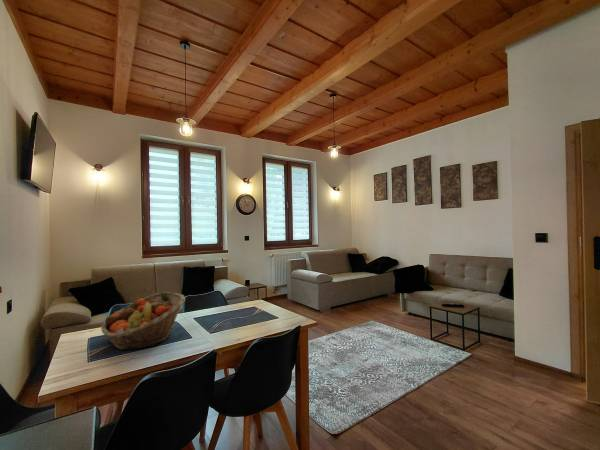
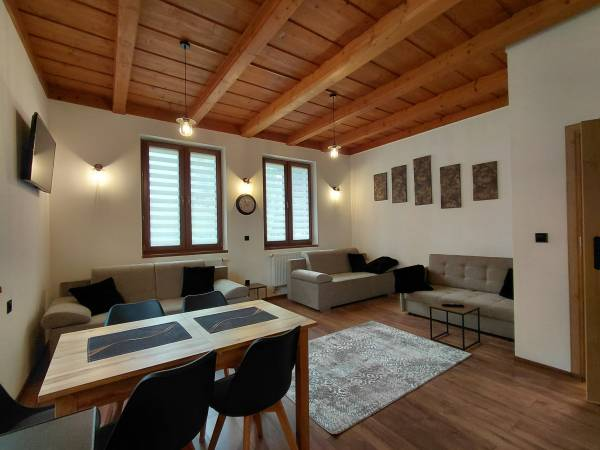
- fruit basket (145, 318)
